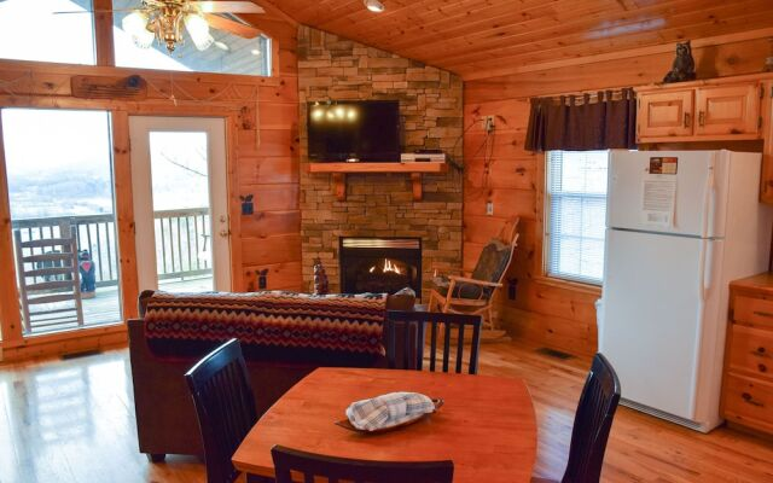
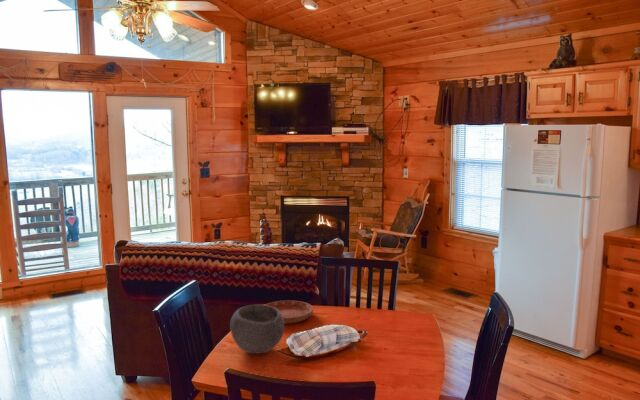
+ bowl (257, 330)
+ saucer (286, 312)
